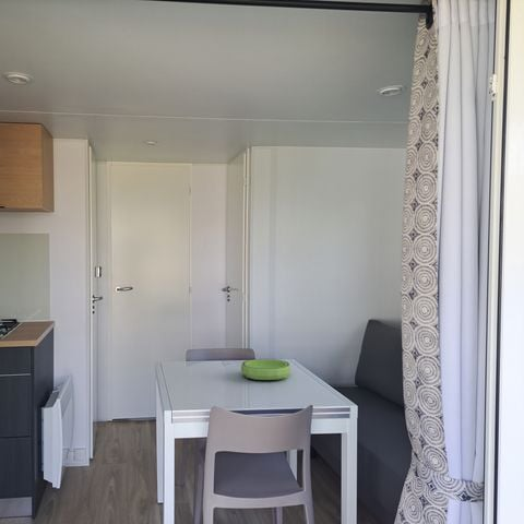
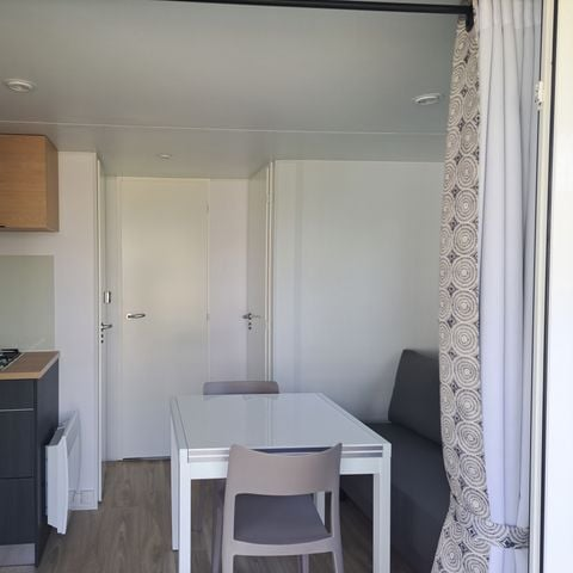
- bowl (265, 370)
